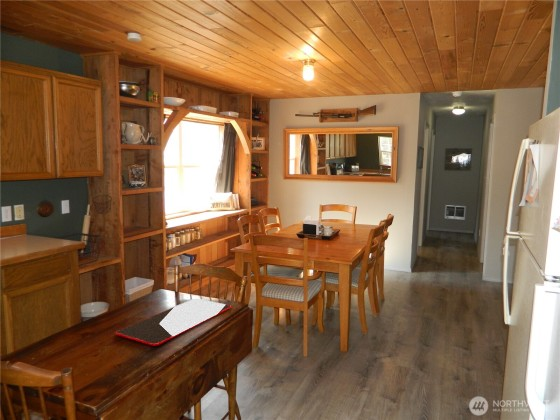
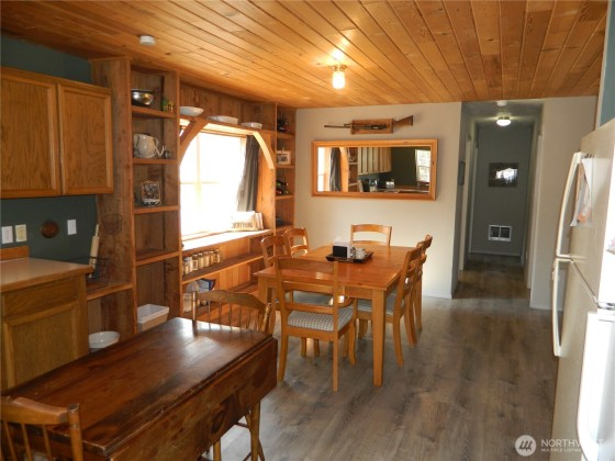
- cutting board (178, 319)
